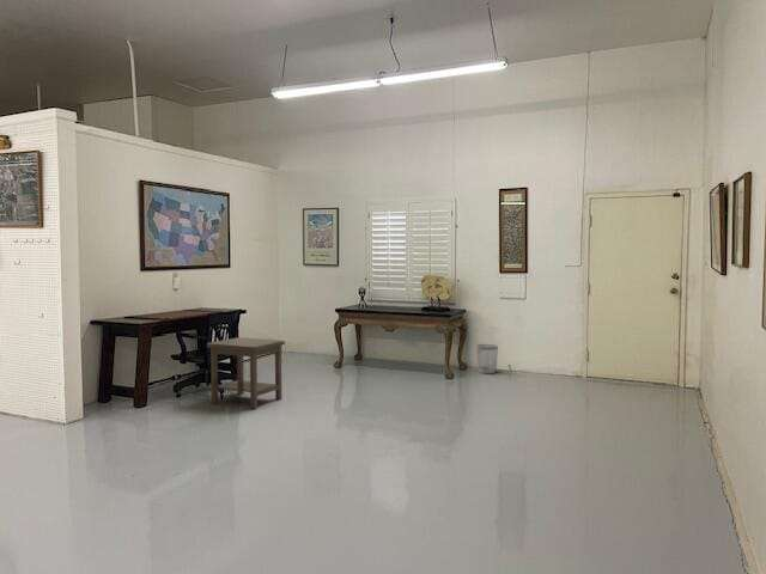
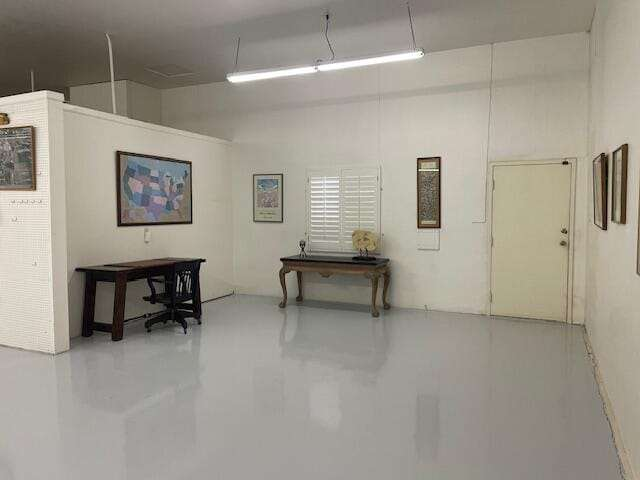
- side table (243, 371)
- wastebasket (487, 359)
